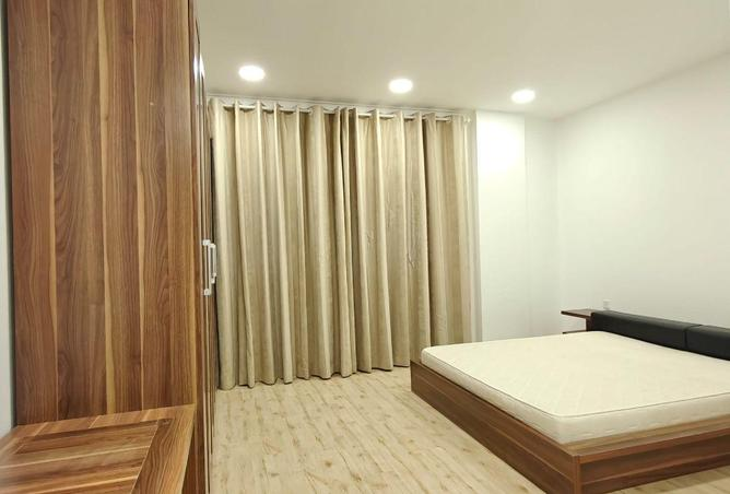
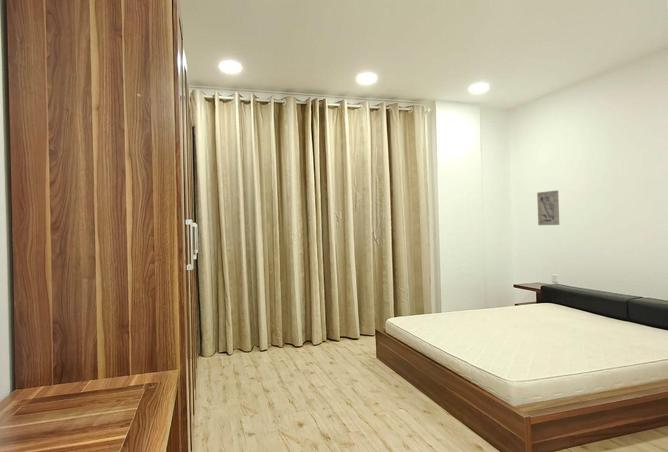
+ wall art (548, 208)
